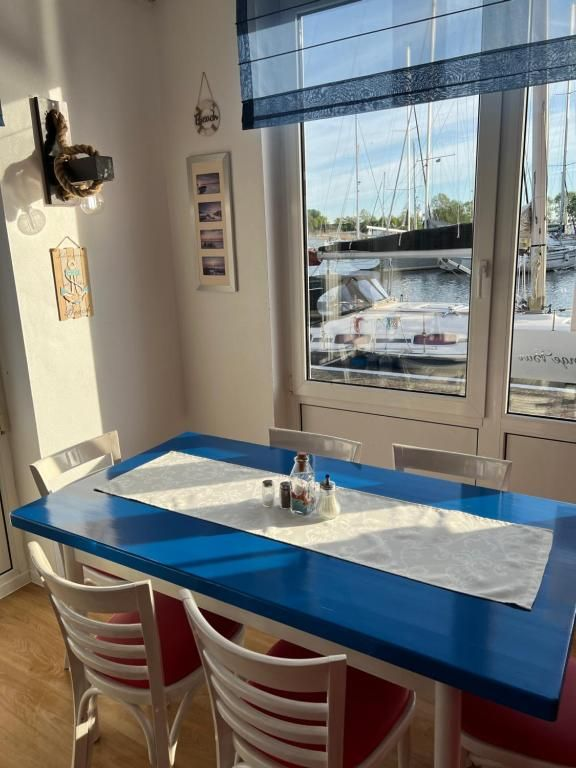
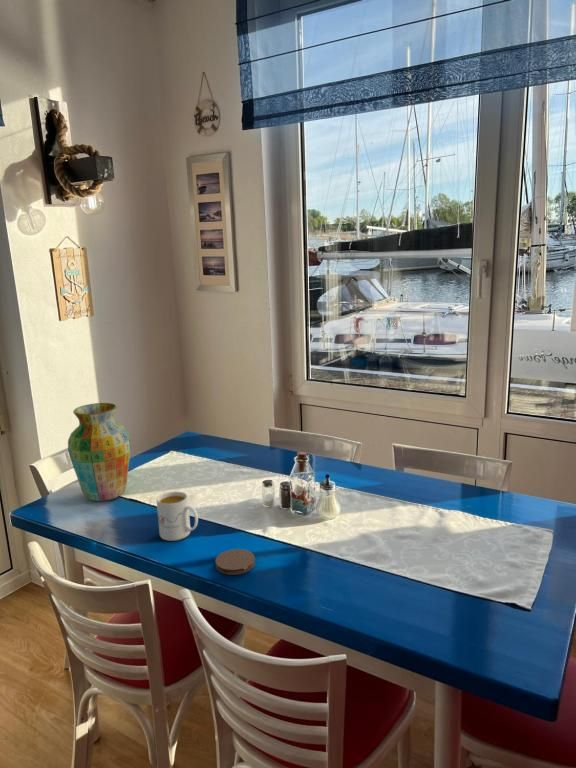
+ vase (100, 452)
+ mug (178, 516)
+ coaster (235, 561)
